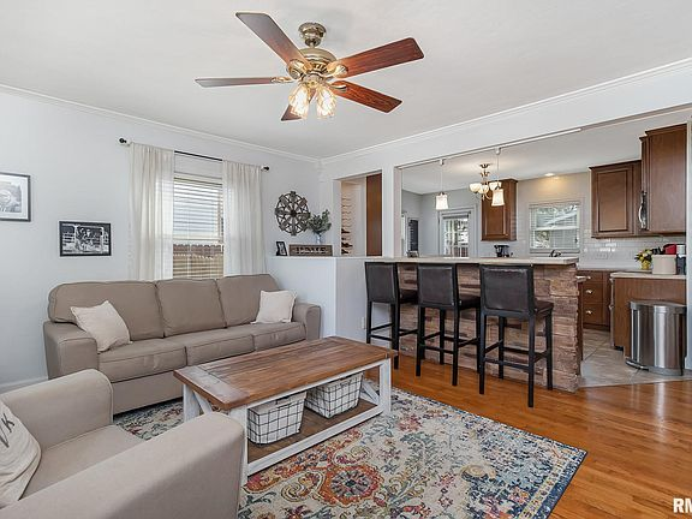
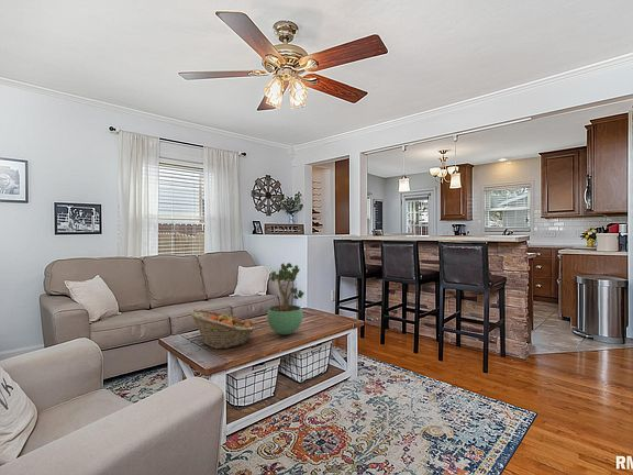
+ fruit basket (222, 324)
+ potted plant (284, 298)
